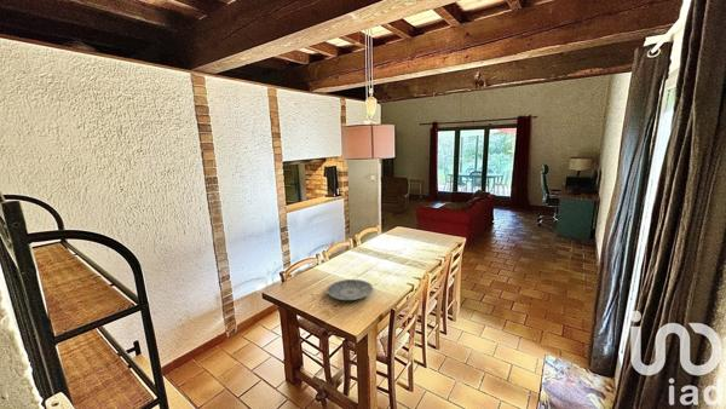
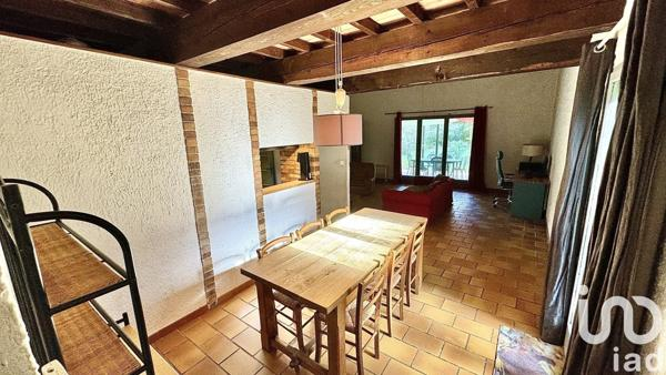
- plate (350, 290)
